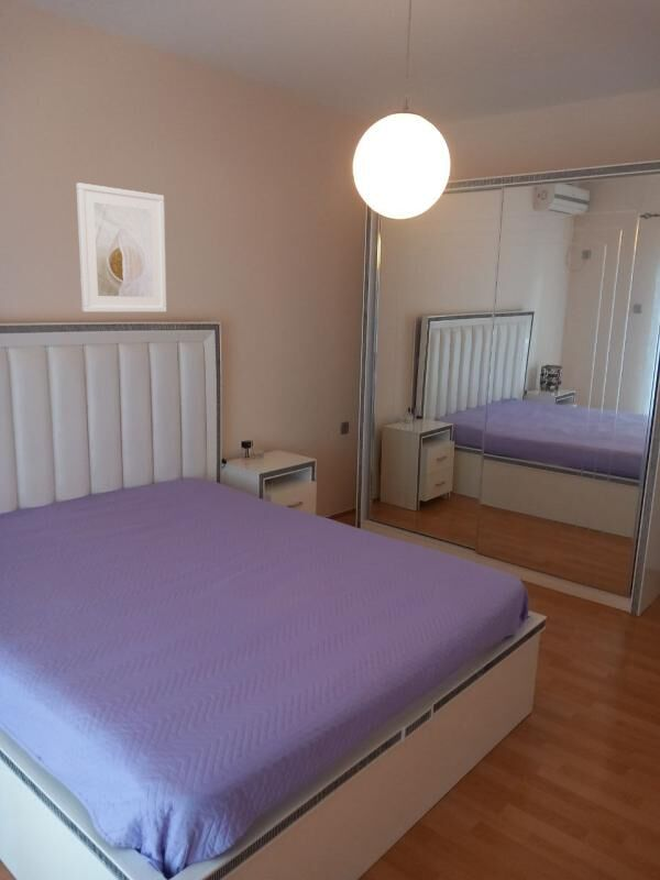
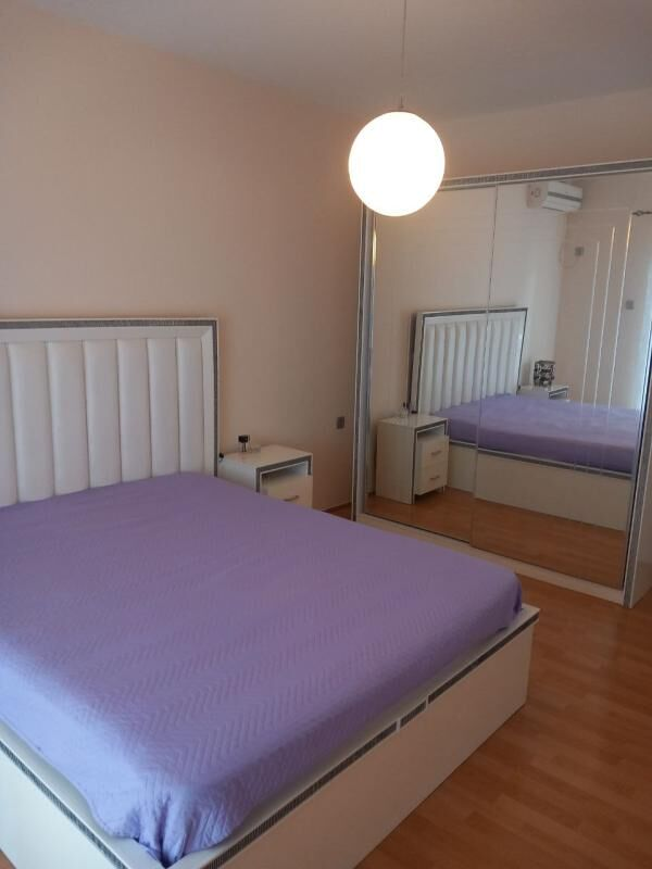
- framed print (124, 251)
